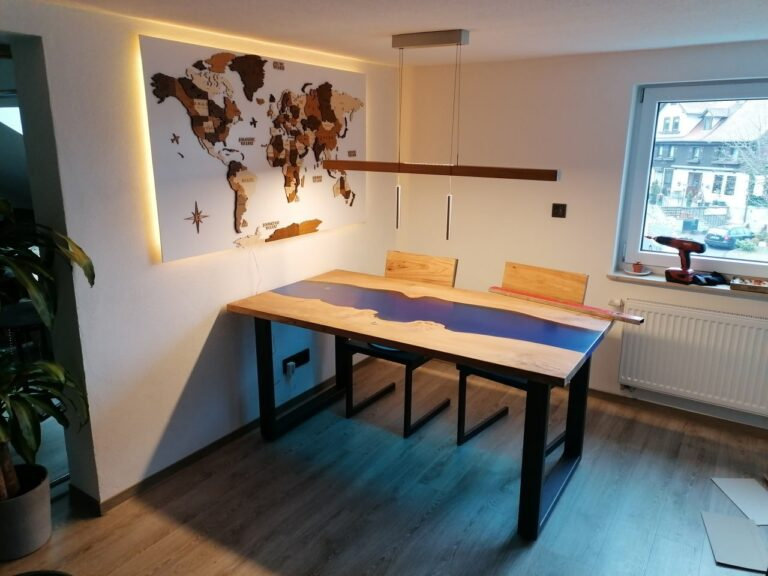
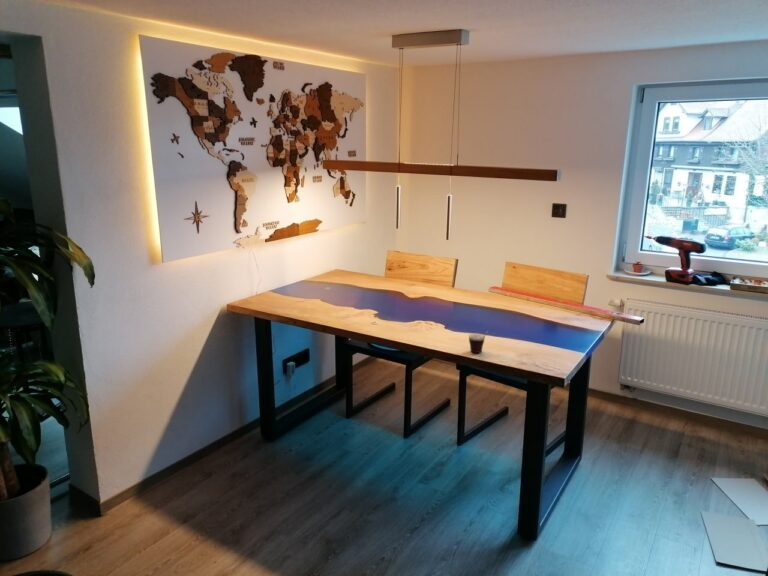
+ cup (483, 339)
